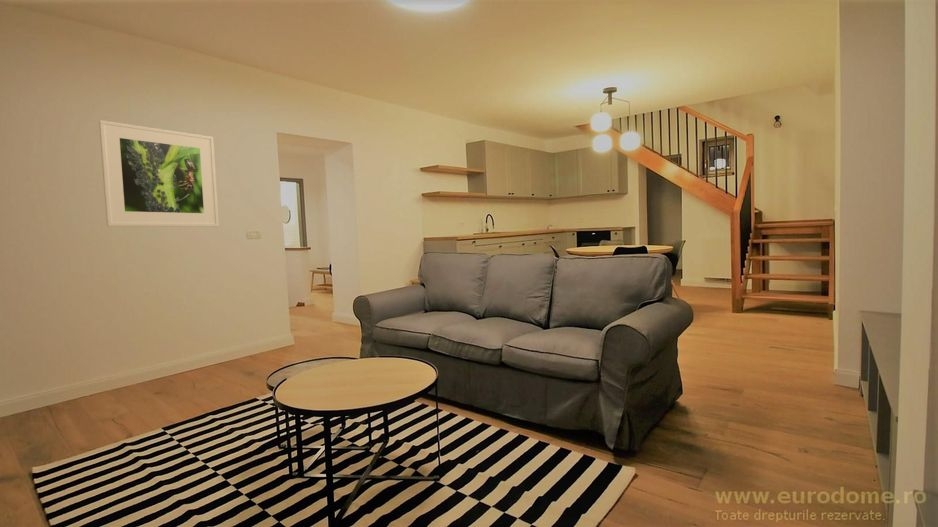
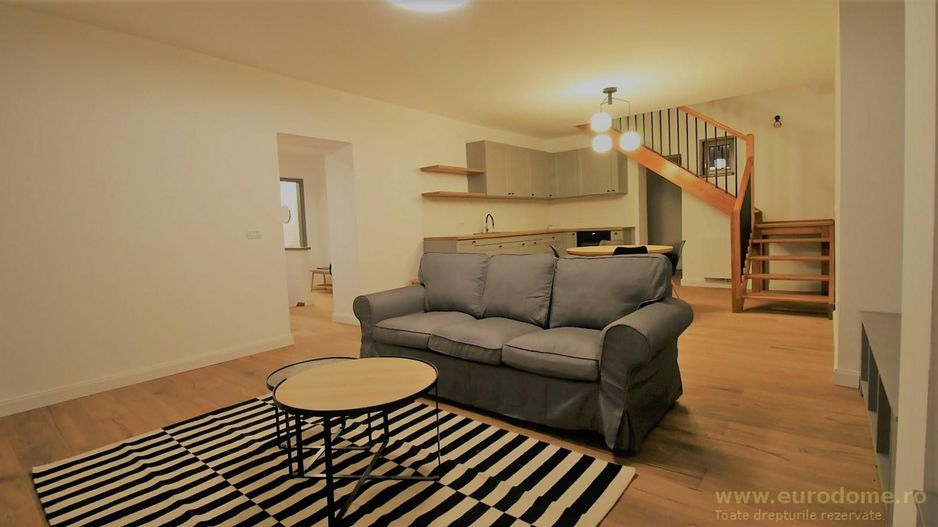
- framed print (164, 178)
